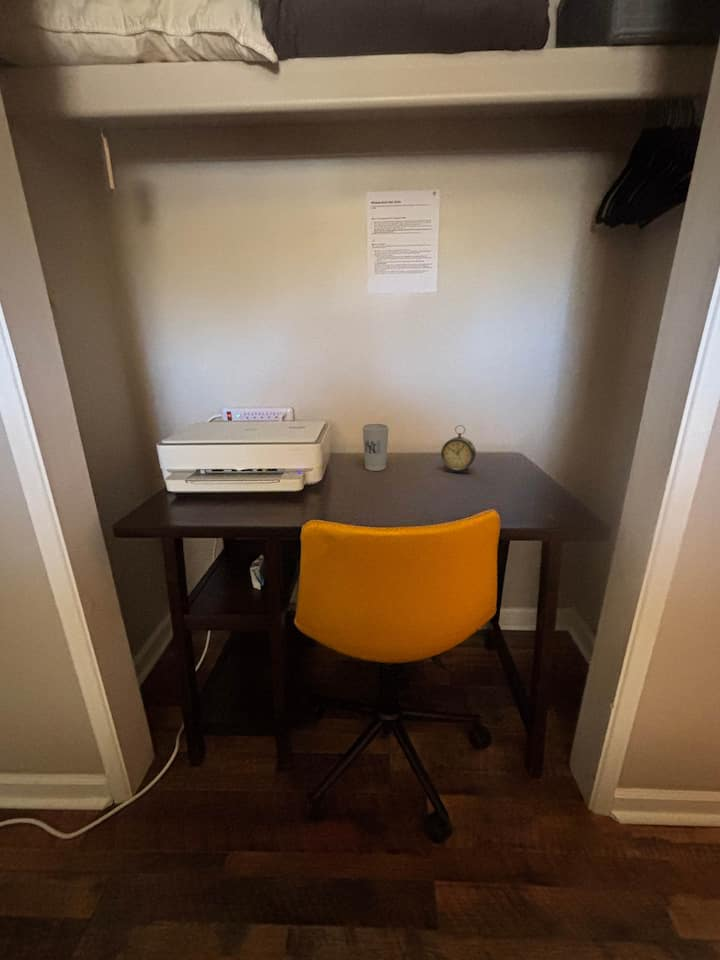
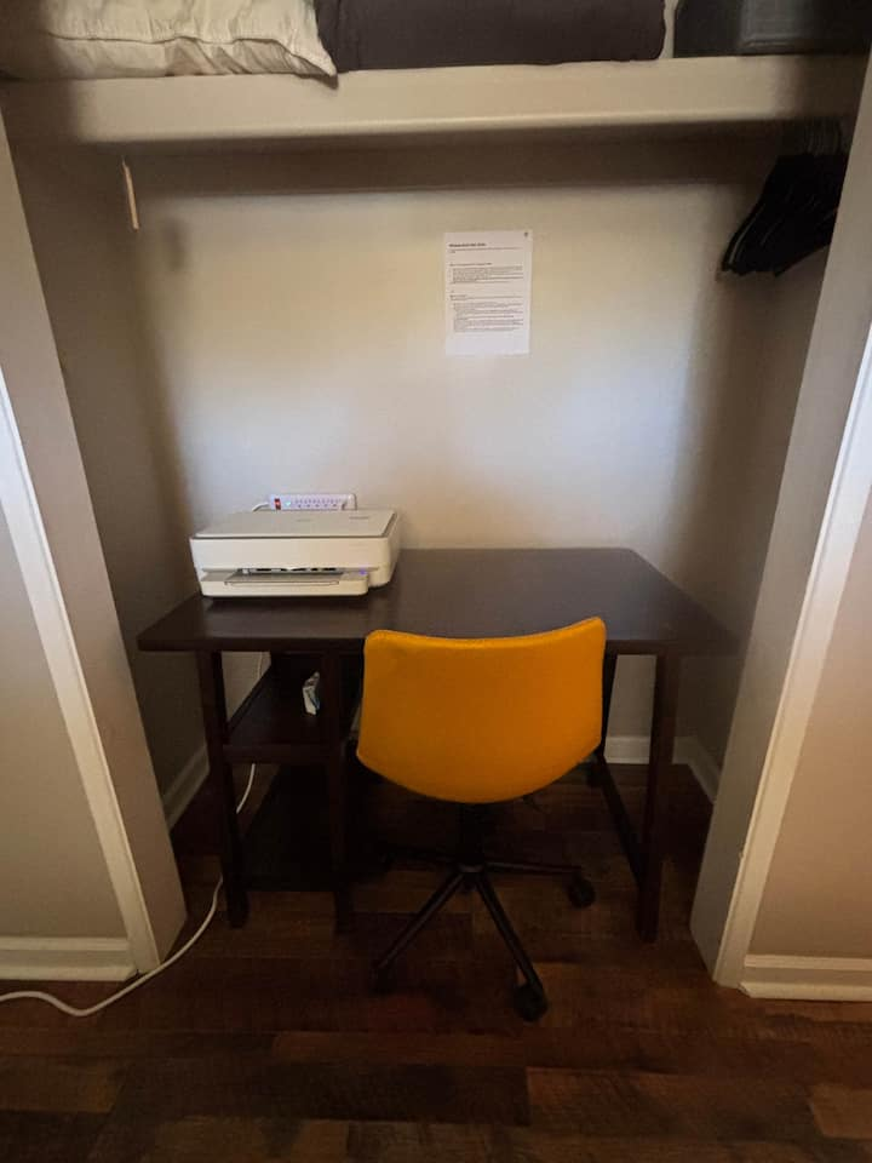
- cup (375, 447)
- alarm clock (459, 448)
